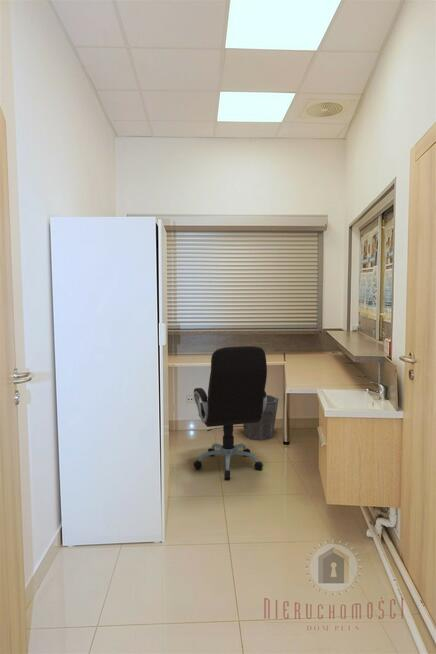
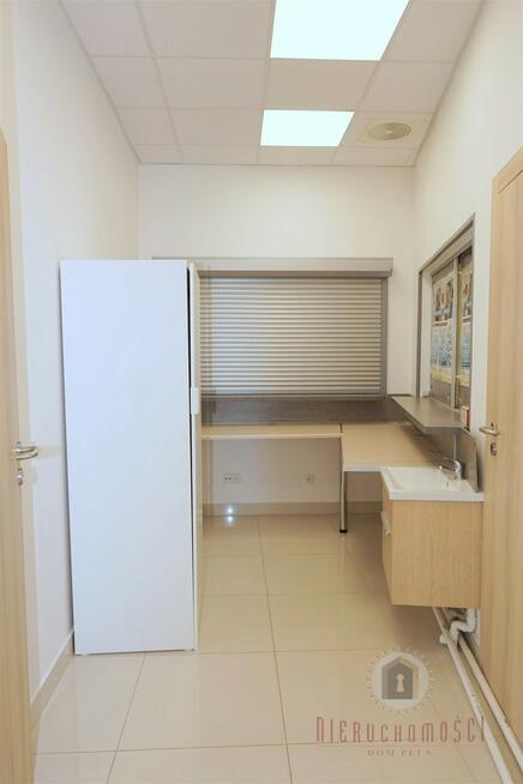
- waste bin (261, 418)
- office chair (227, 405)
